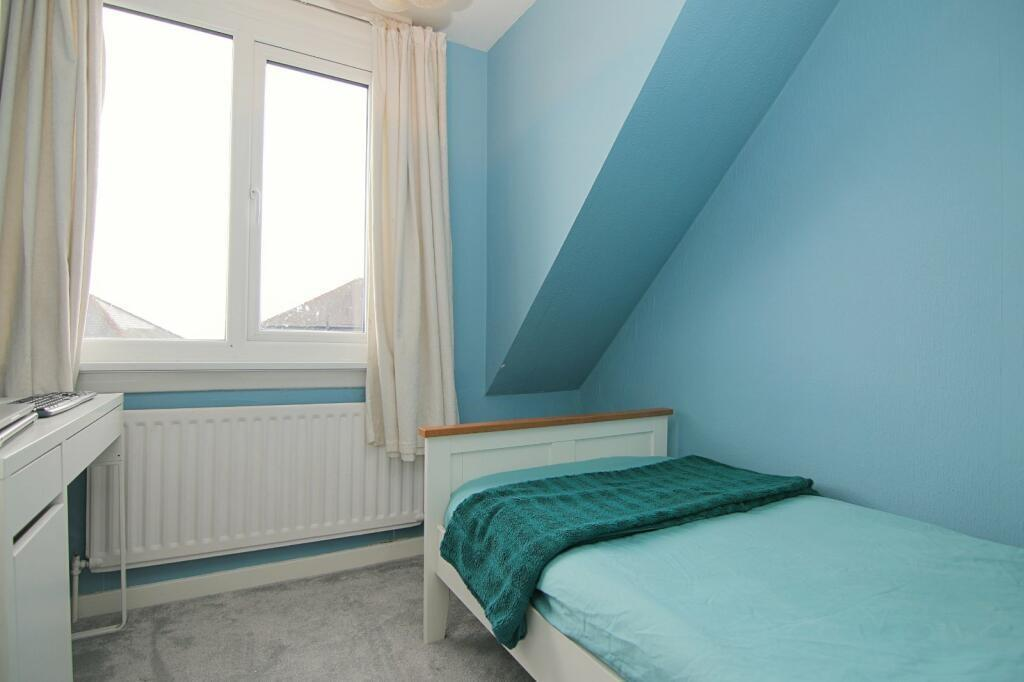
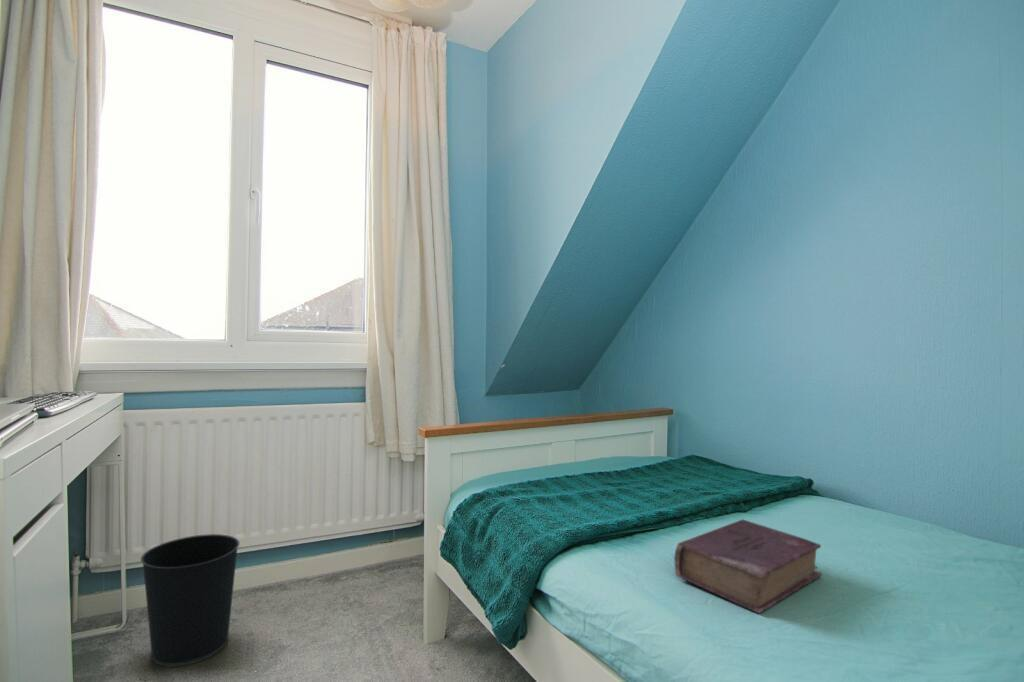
+ book (748, 559)
+ wastebasket (191, 598)
